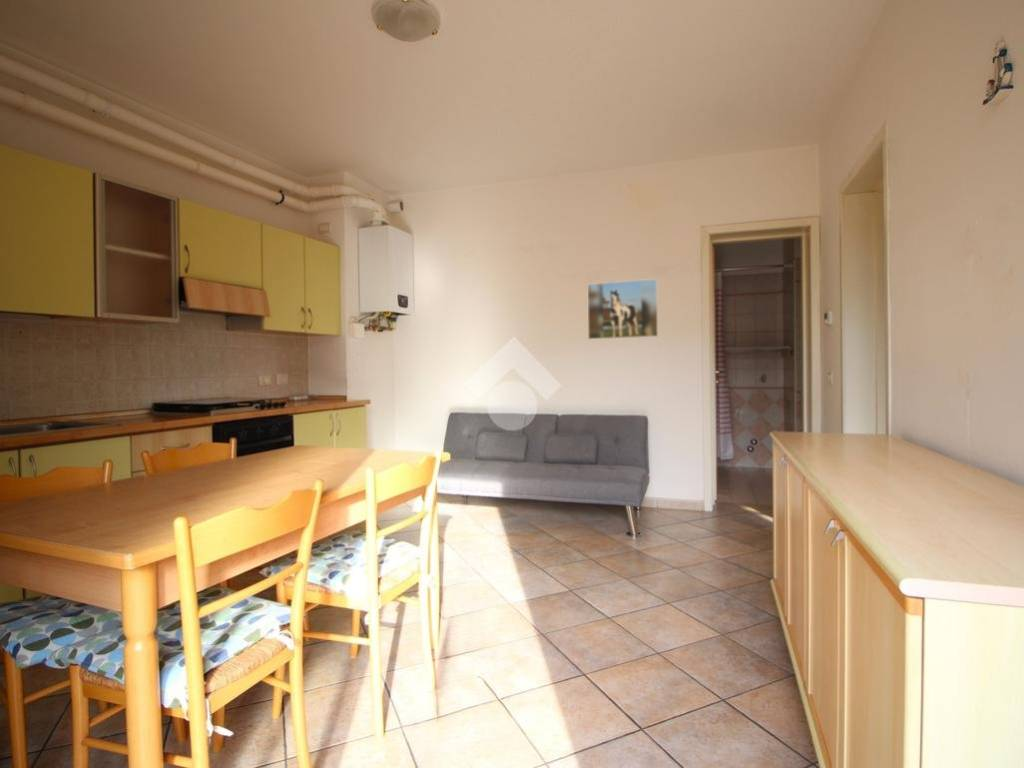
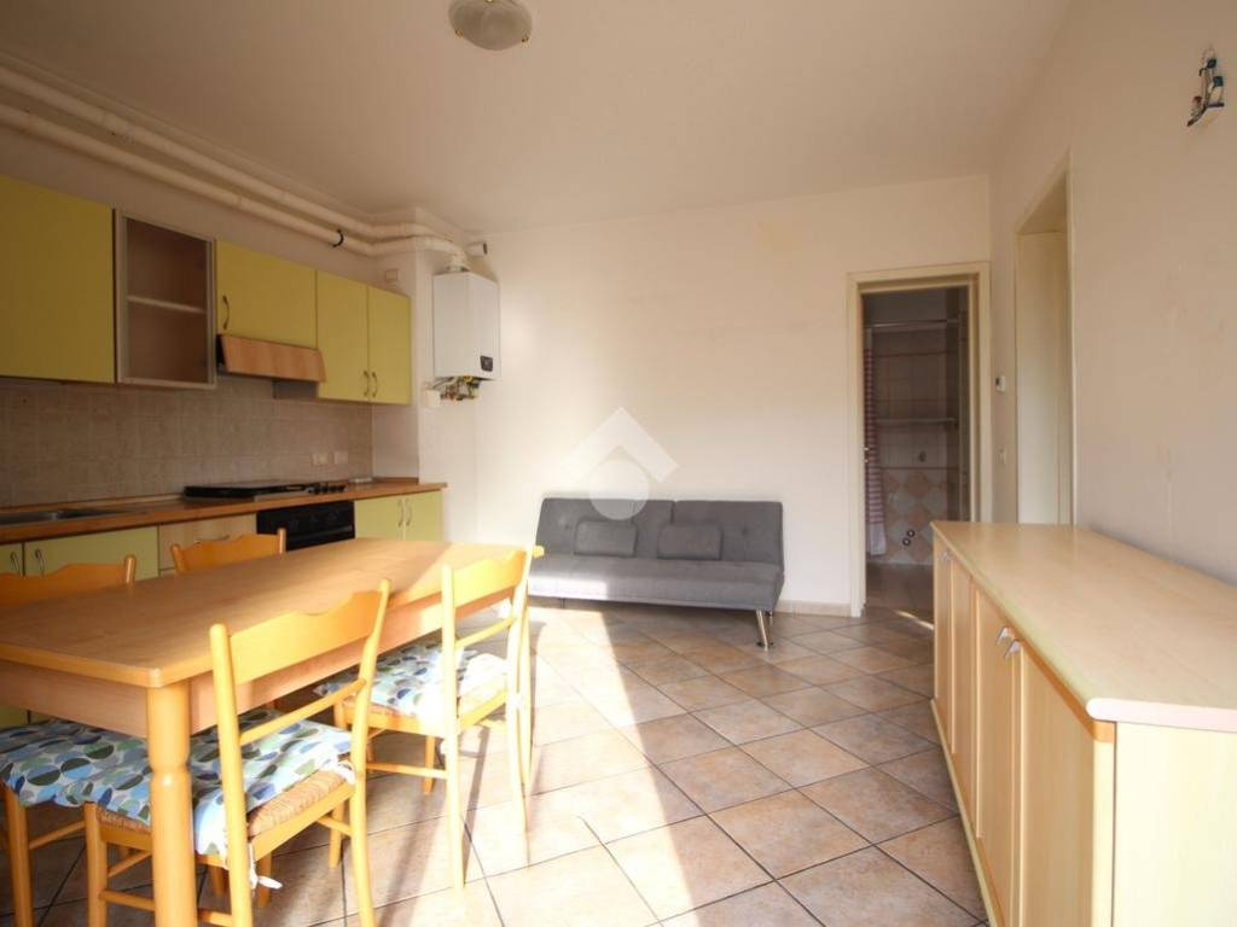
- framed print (622, 309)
